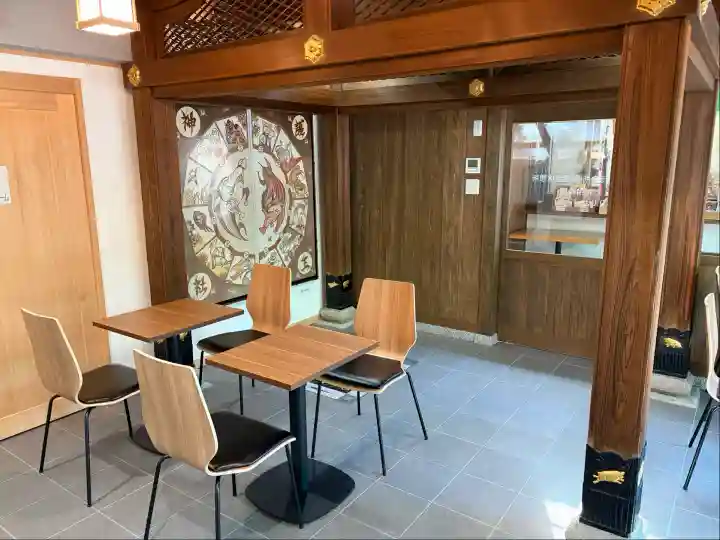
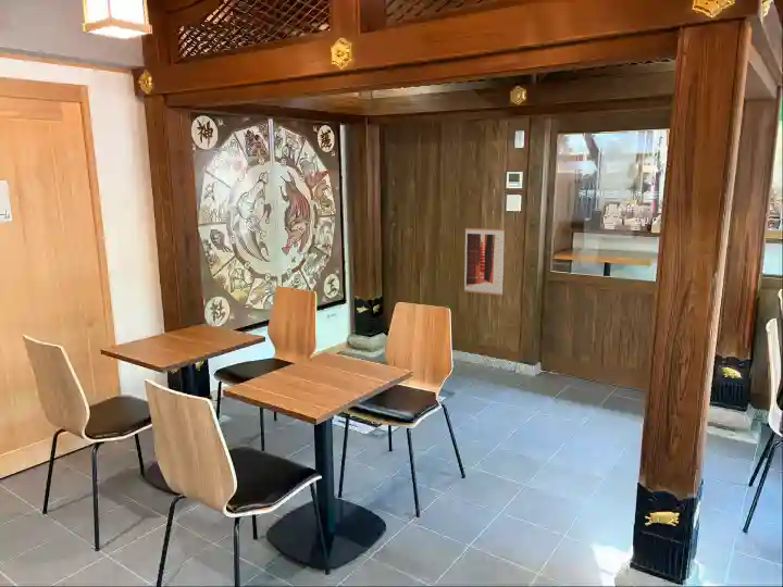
+ wall art (483, 261)
